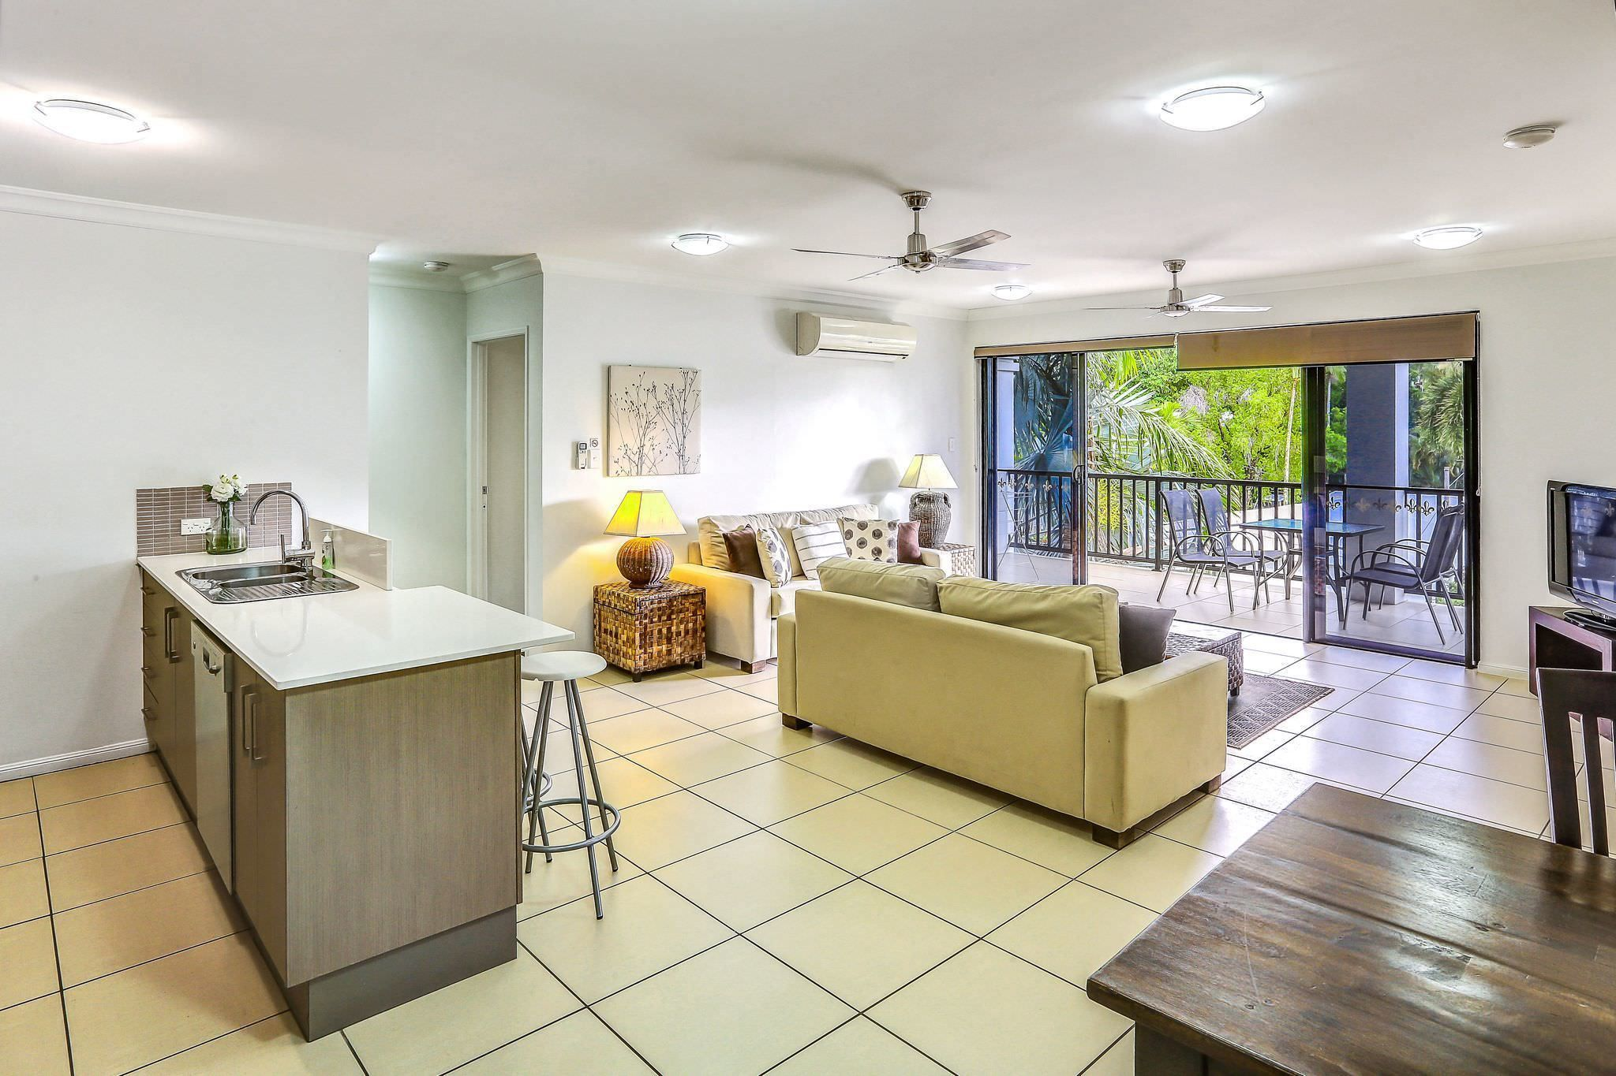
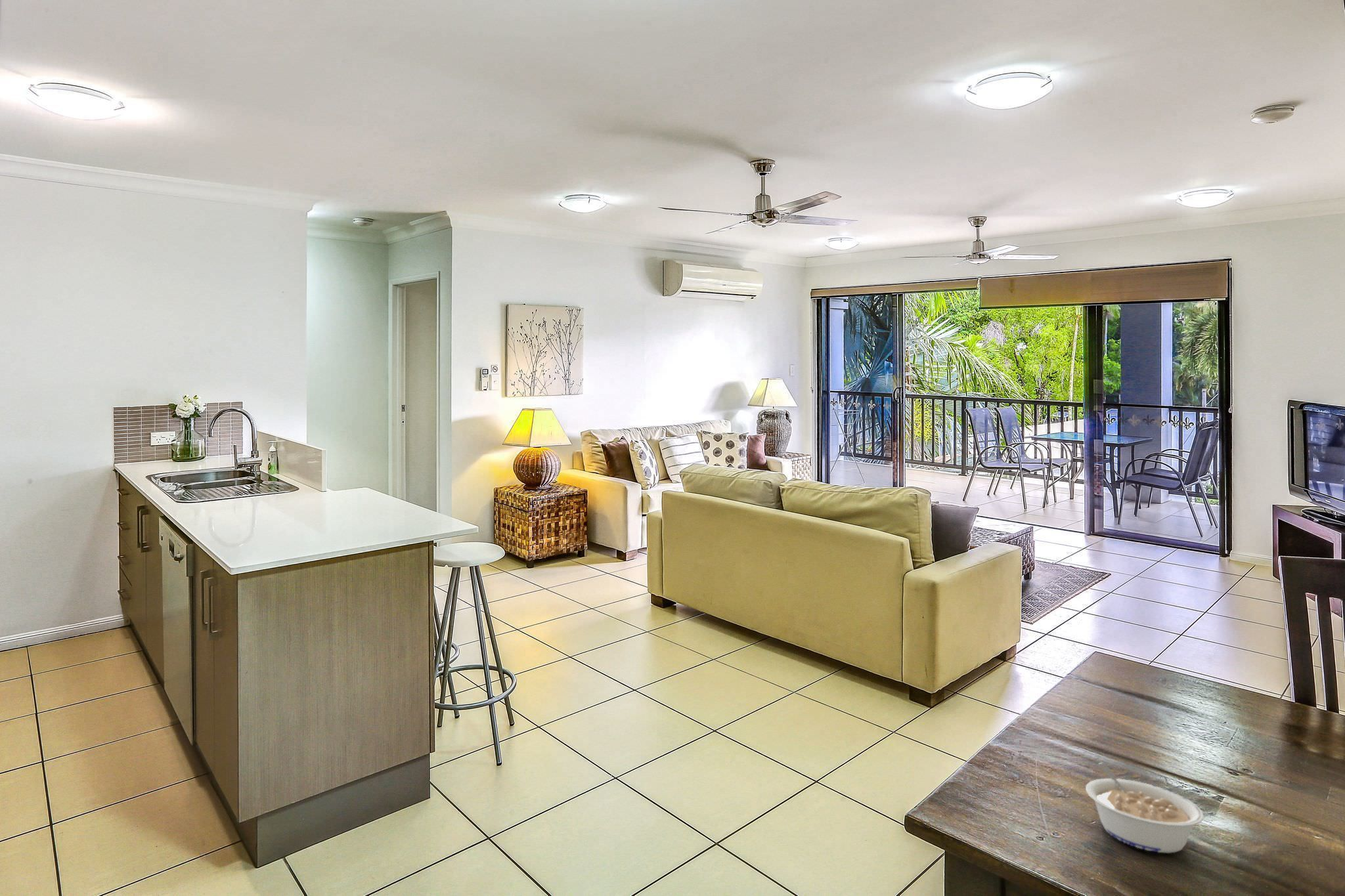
+ legume (1137, 812)
